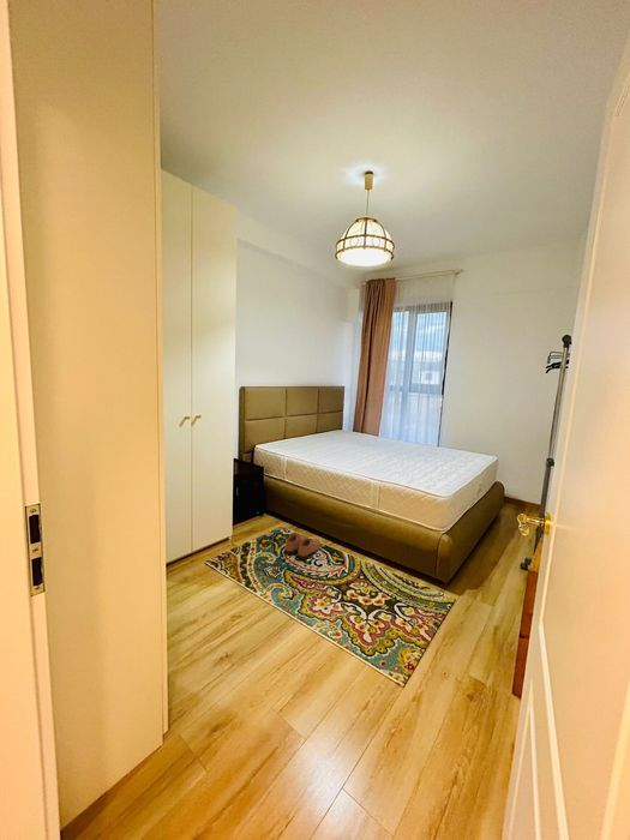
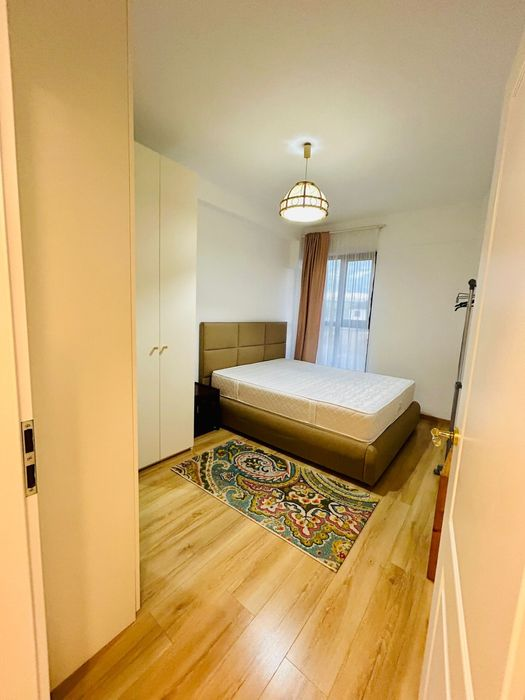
- shoe (302, 541)
